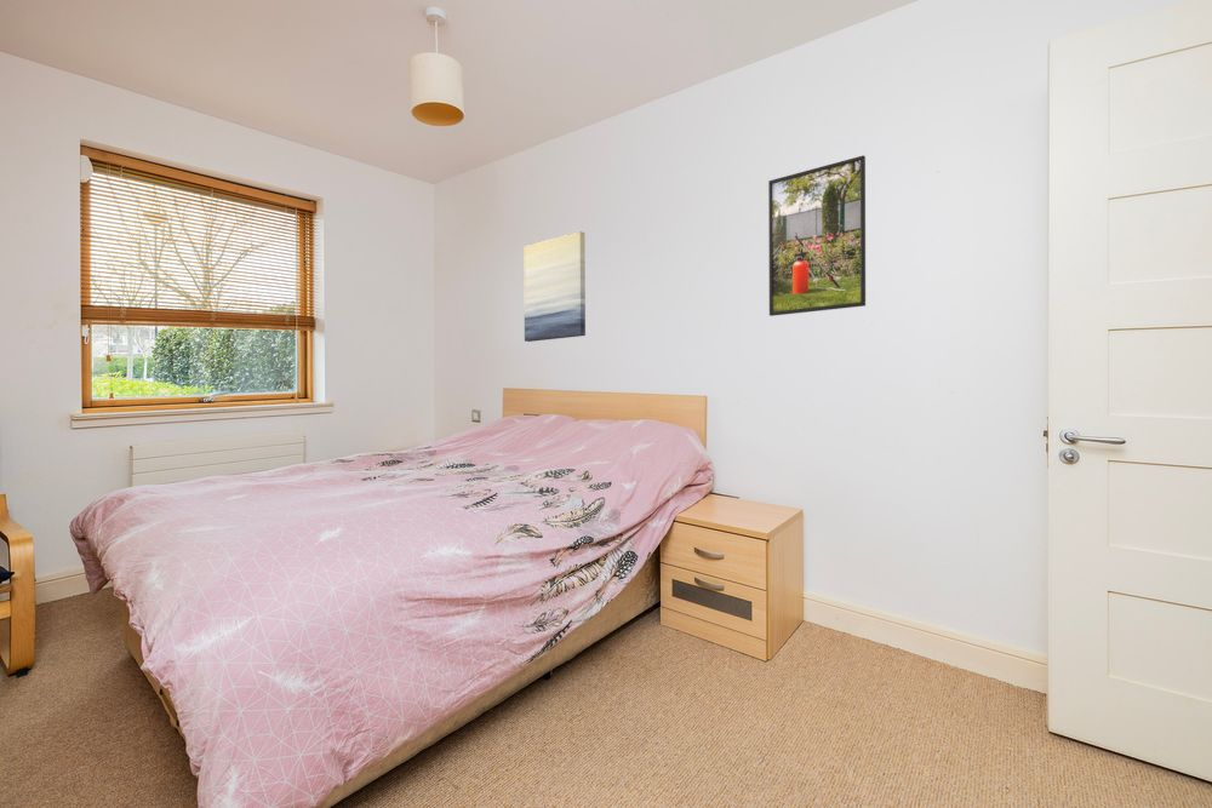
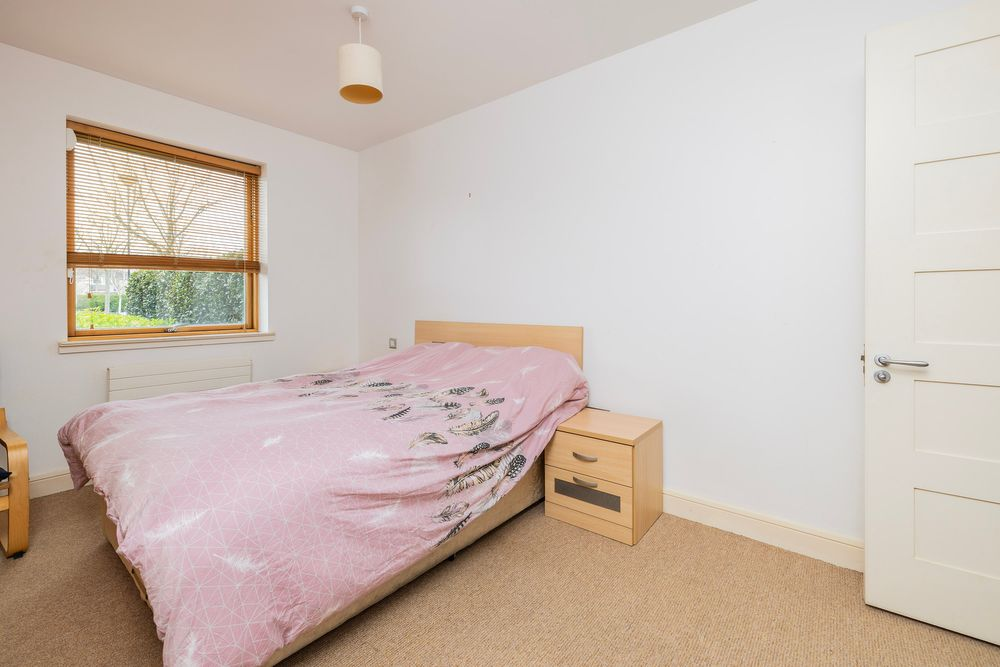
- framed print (814, 240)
- wall art (553, 288)
